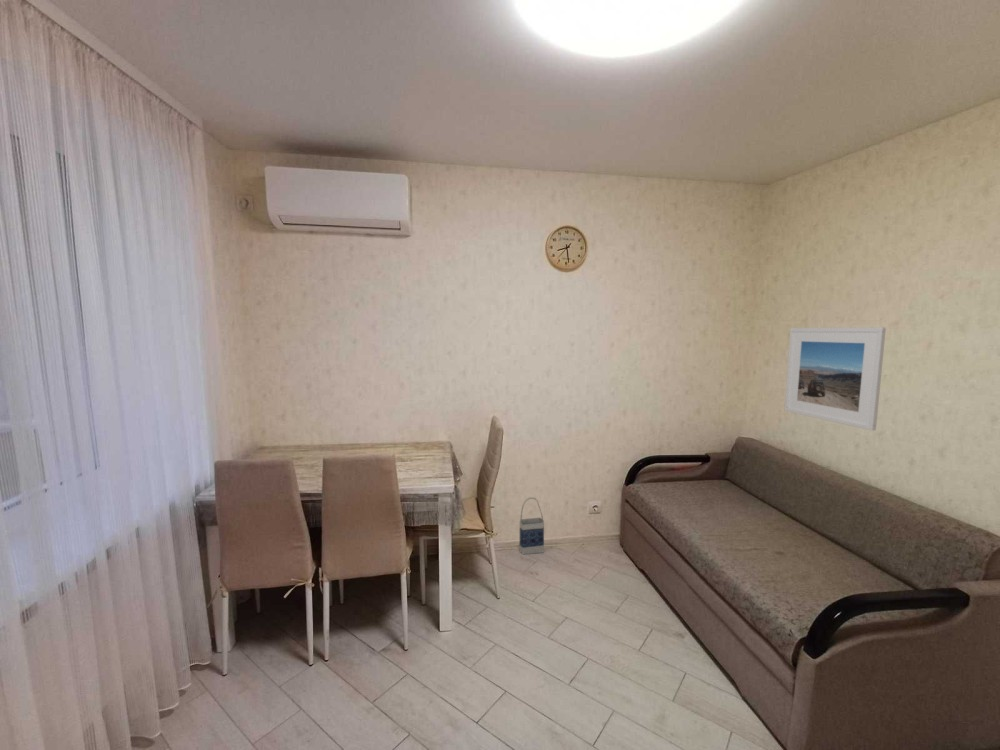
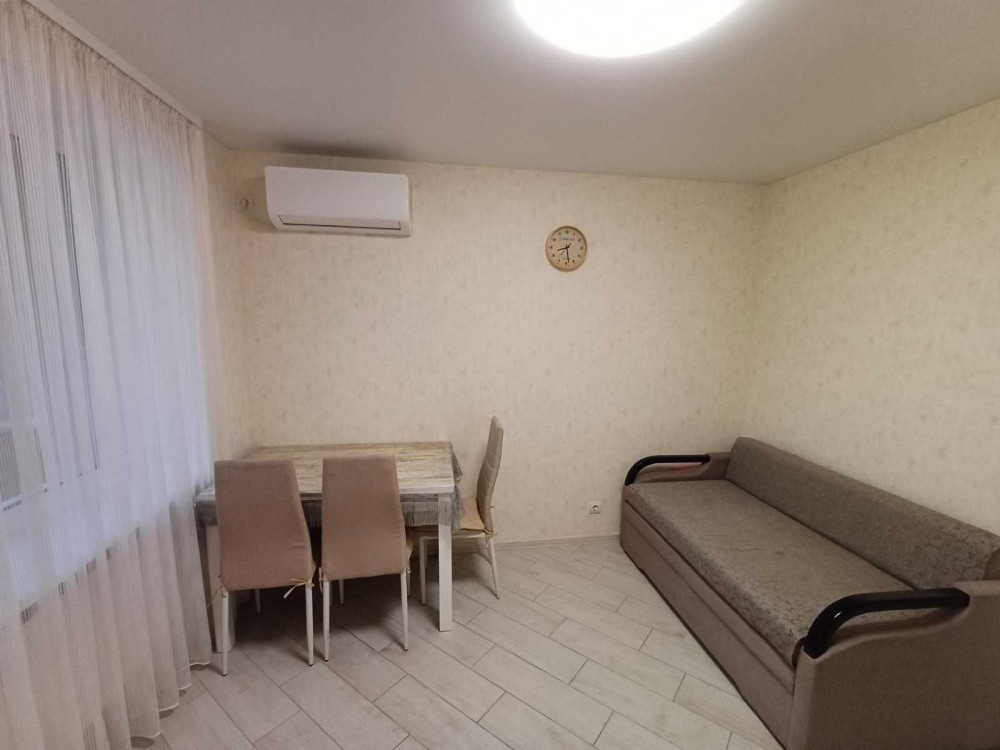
- bag (531, 524)
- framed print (828, 374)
